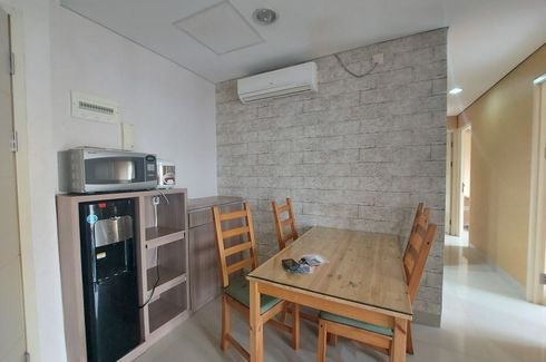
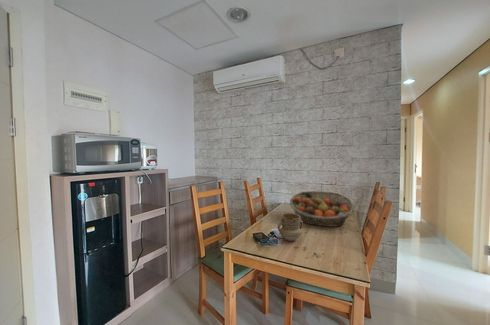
+ fruit basket (320, 207)
+ mug (290, 227)
